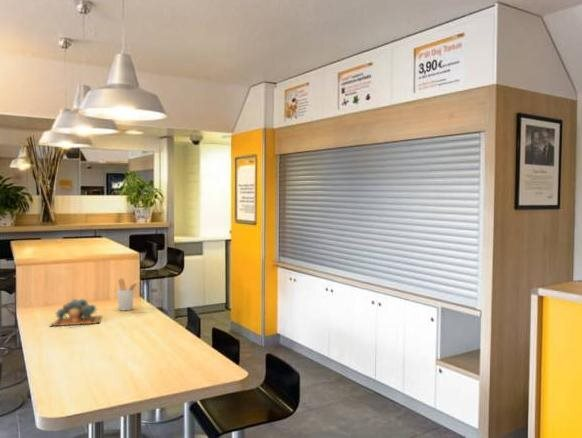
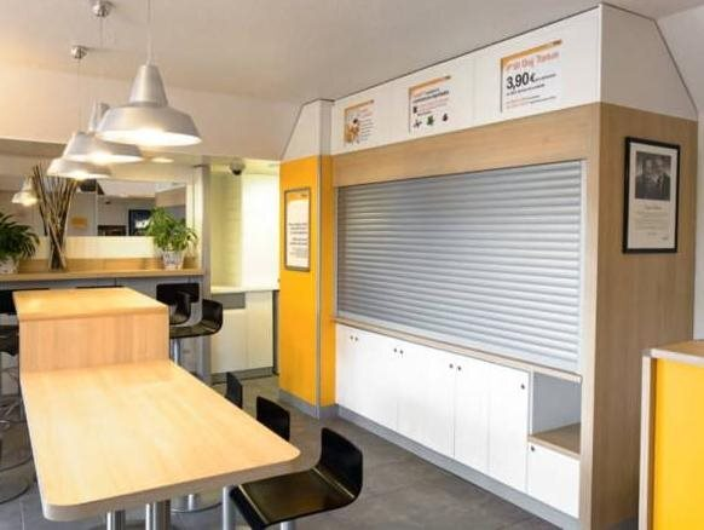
- succulent plant (77, 310)
- utensil holder (129, 293)
